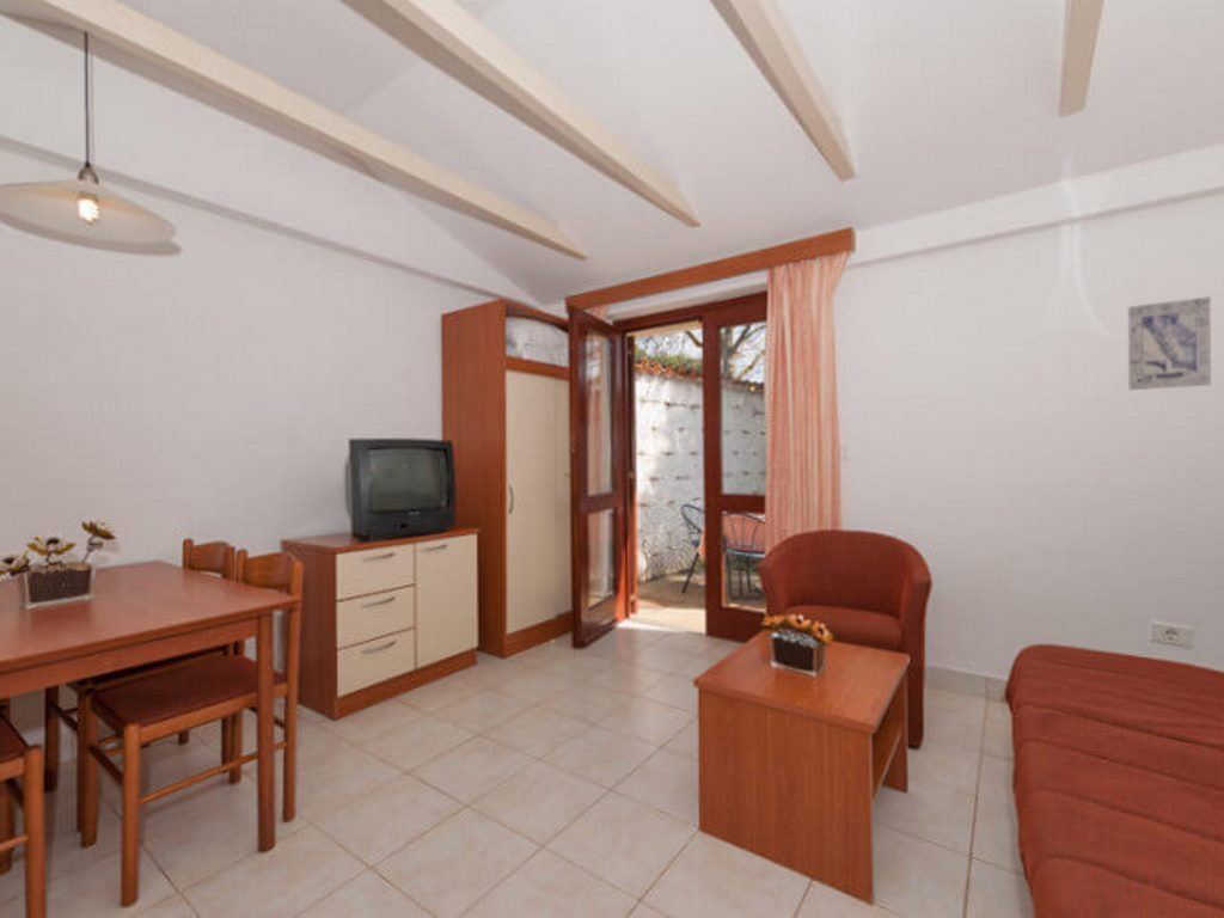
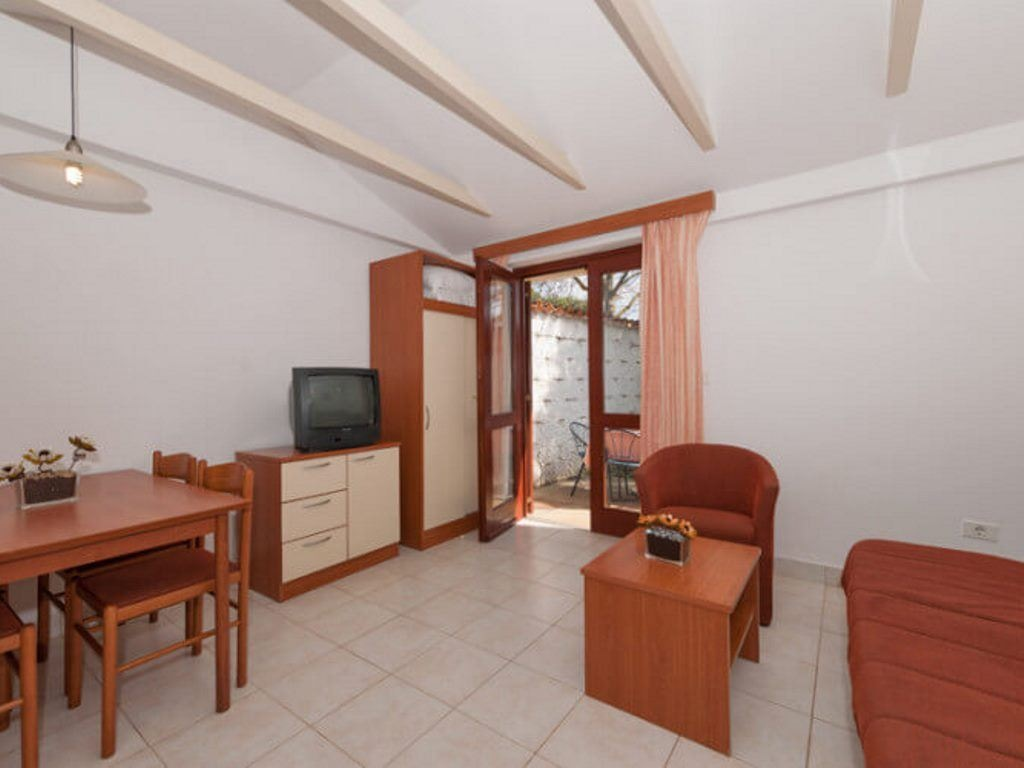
- wall art (1168, 344)
